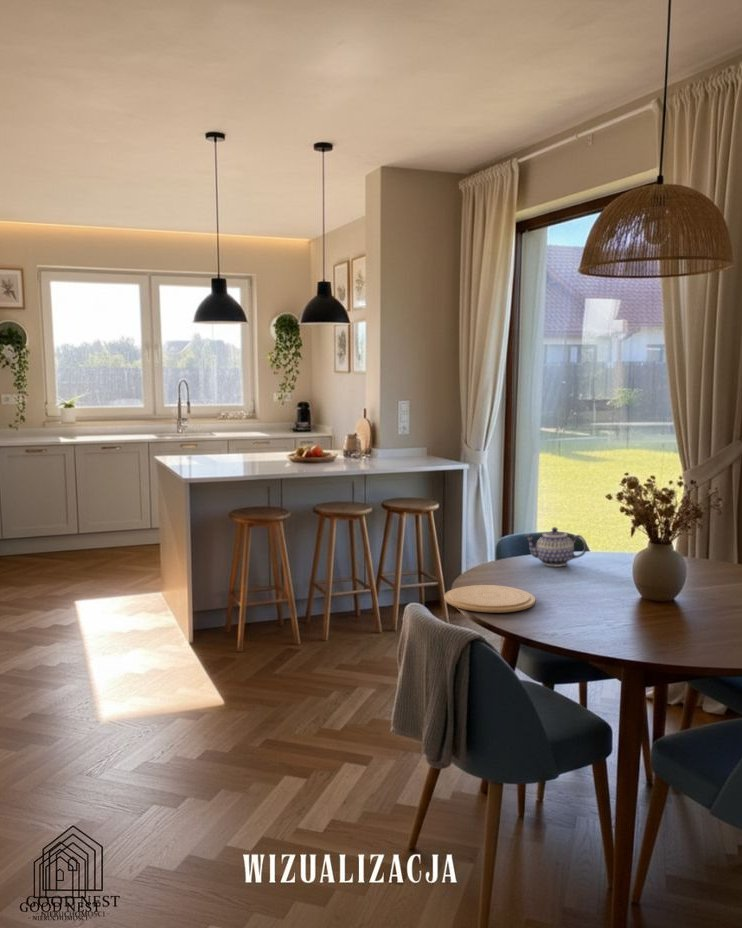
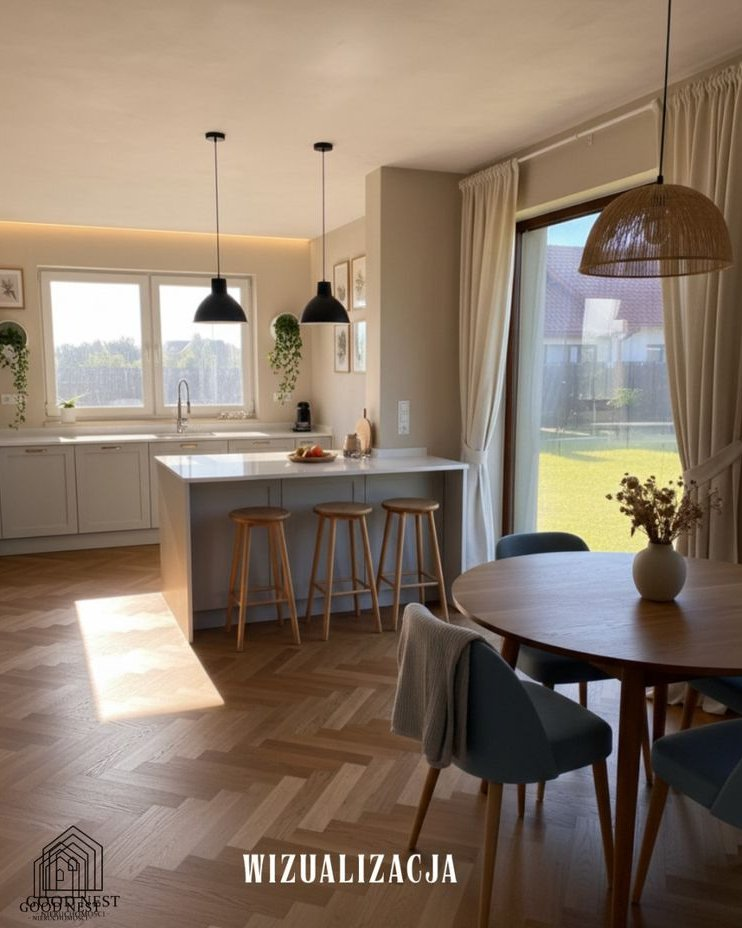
- teapot (554, 545)
- plate (489, 597)
